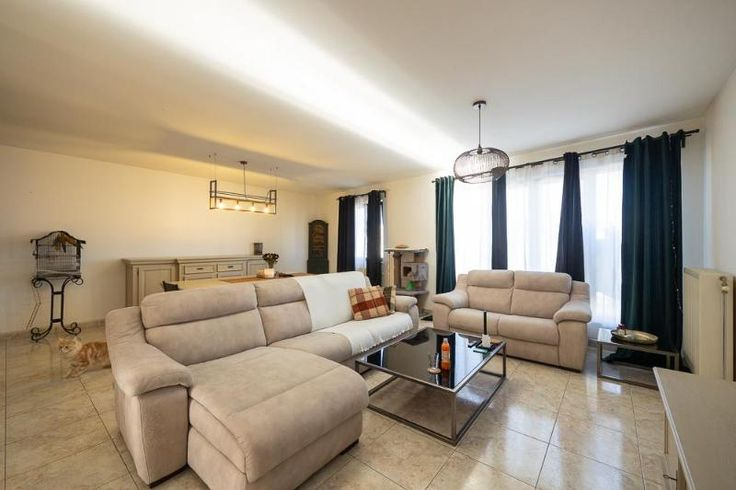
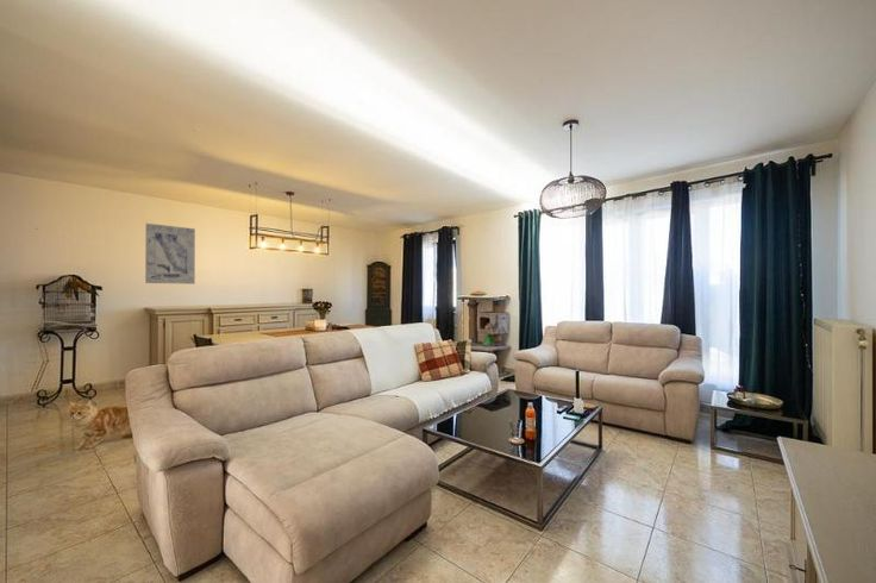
+ wall art (170, 255)
